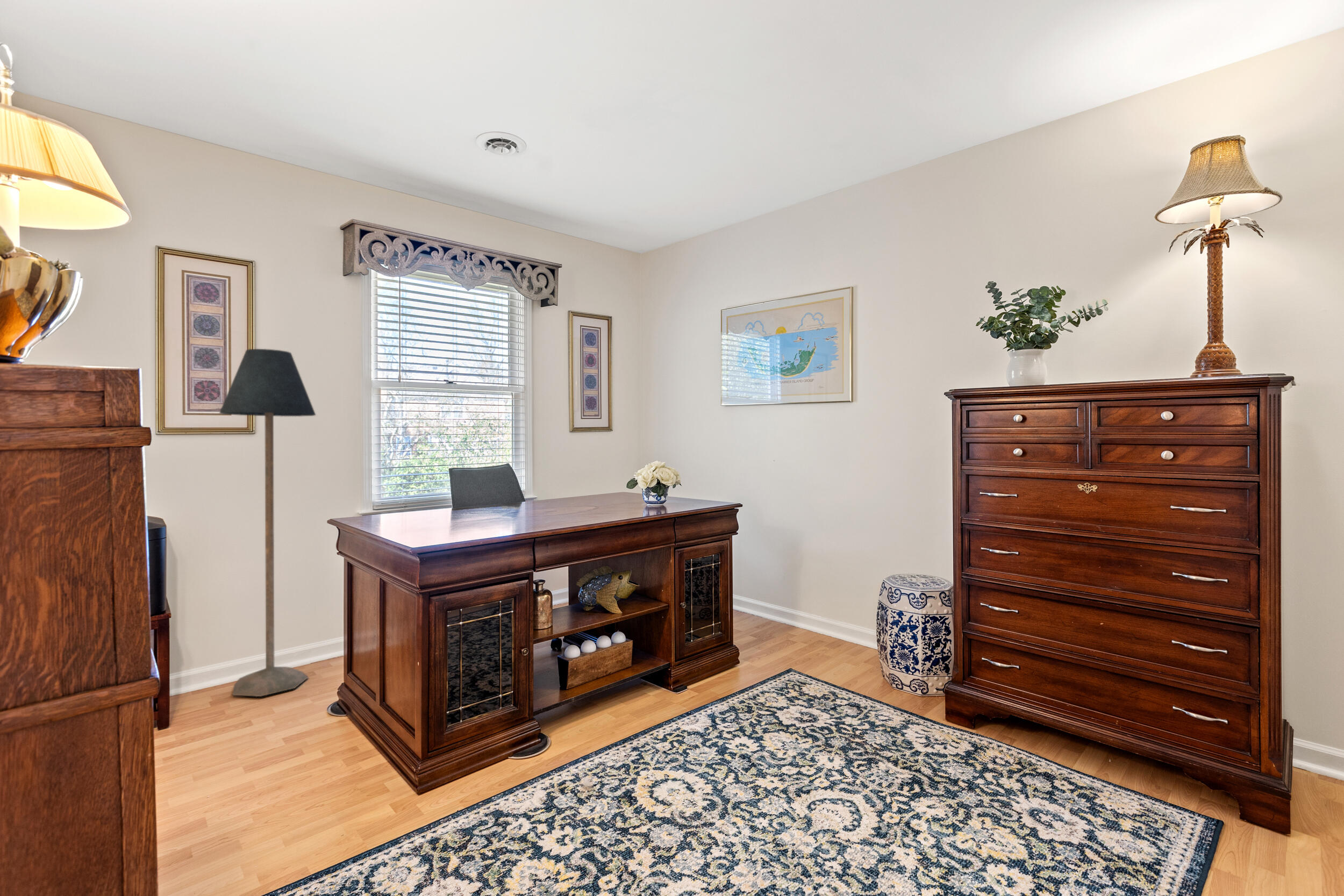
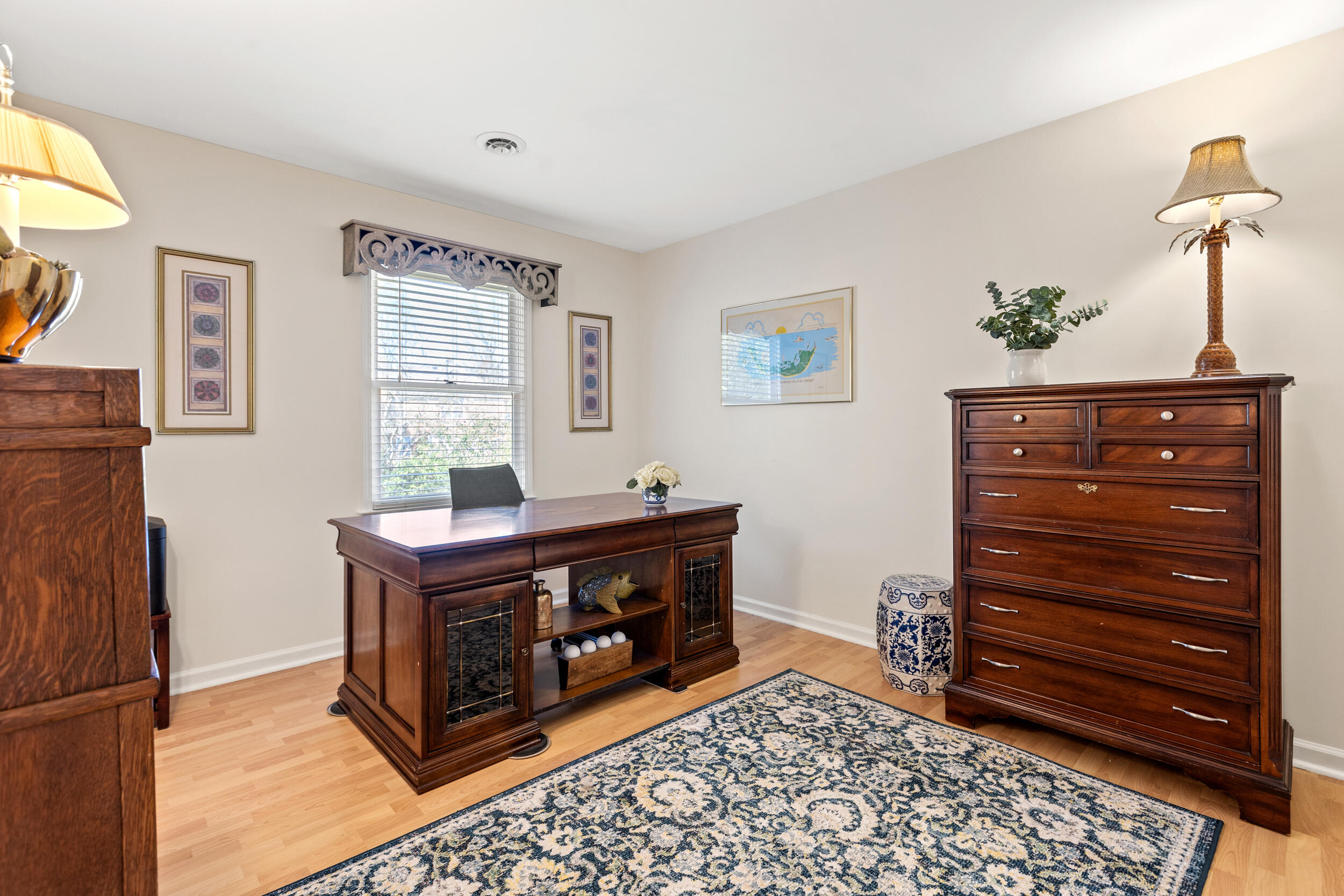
- floor lamp (269, 518)
